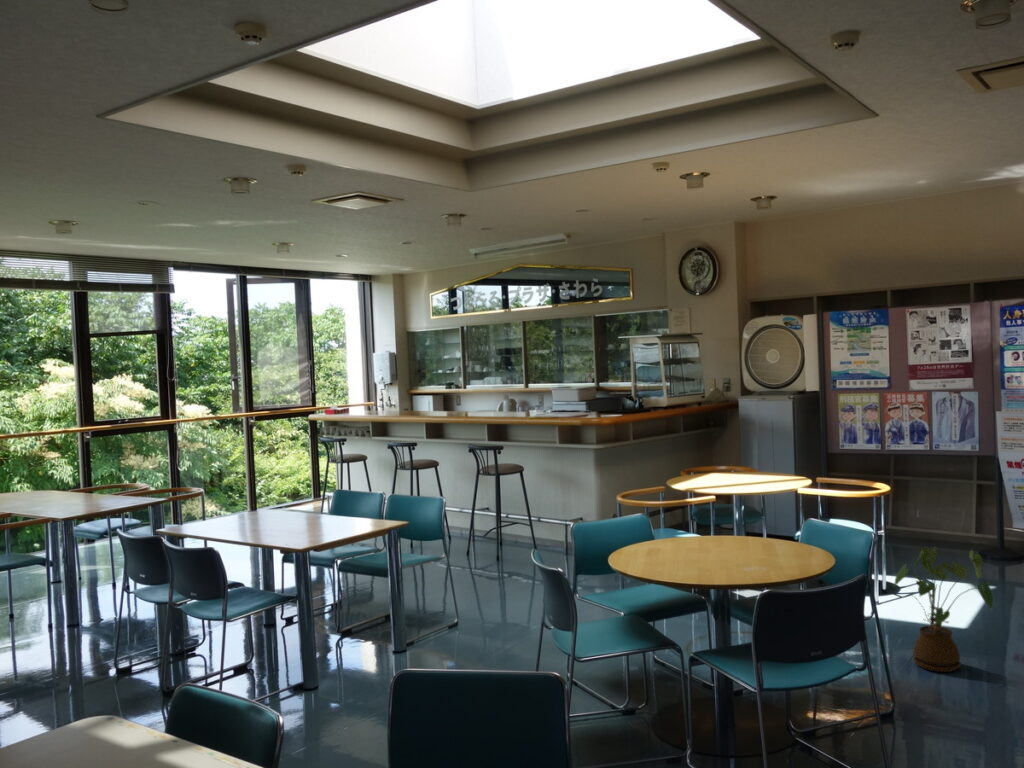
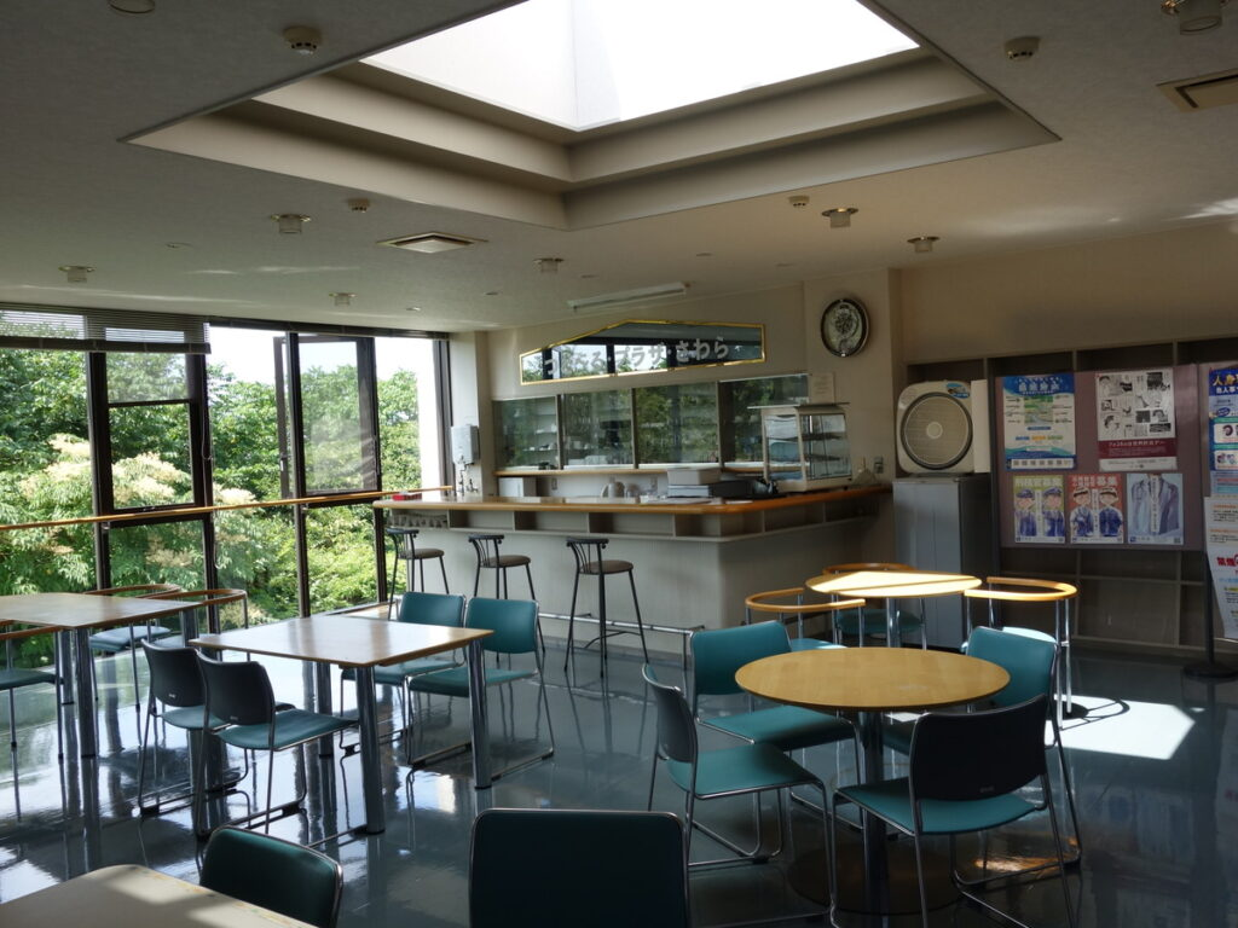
- house plant (945, 611)
